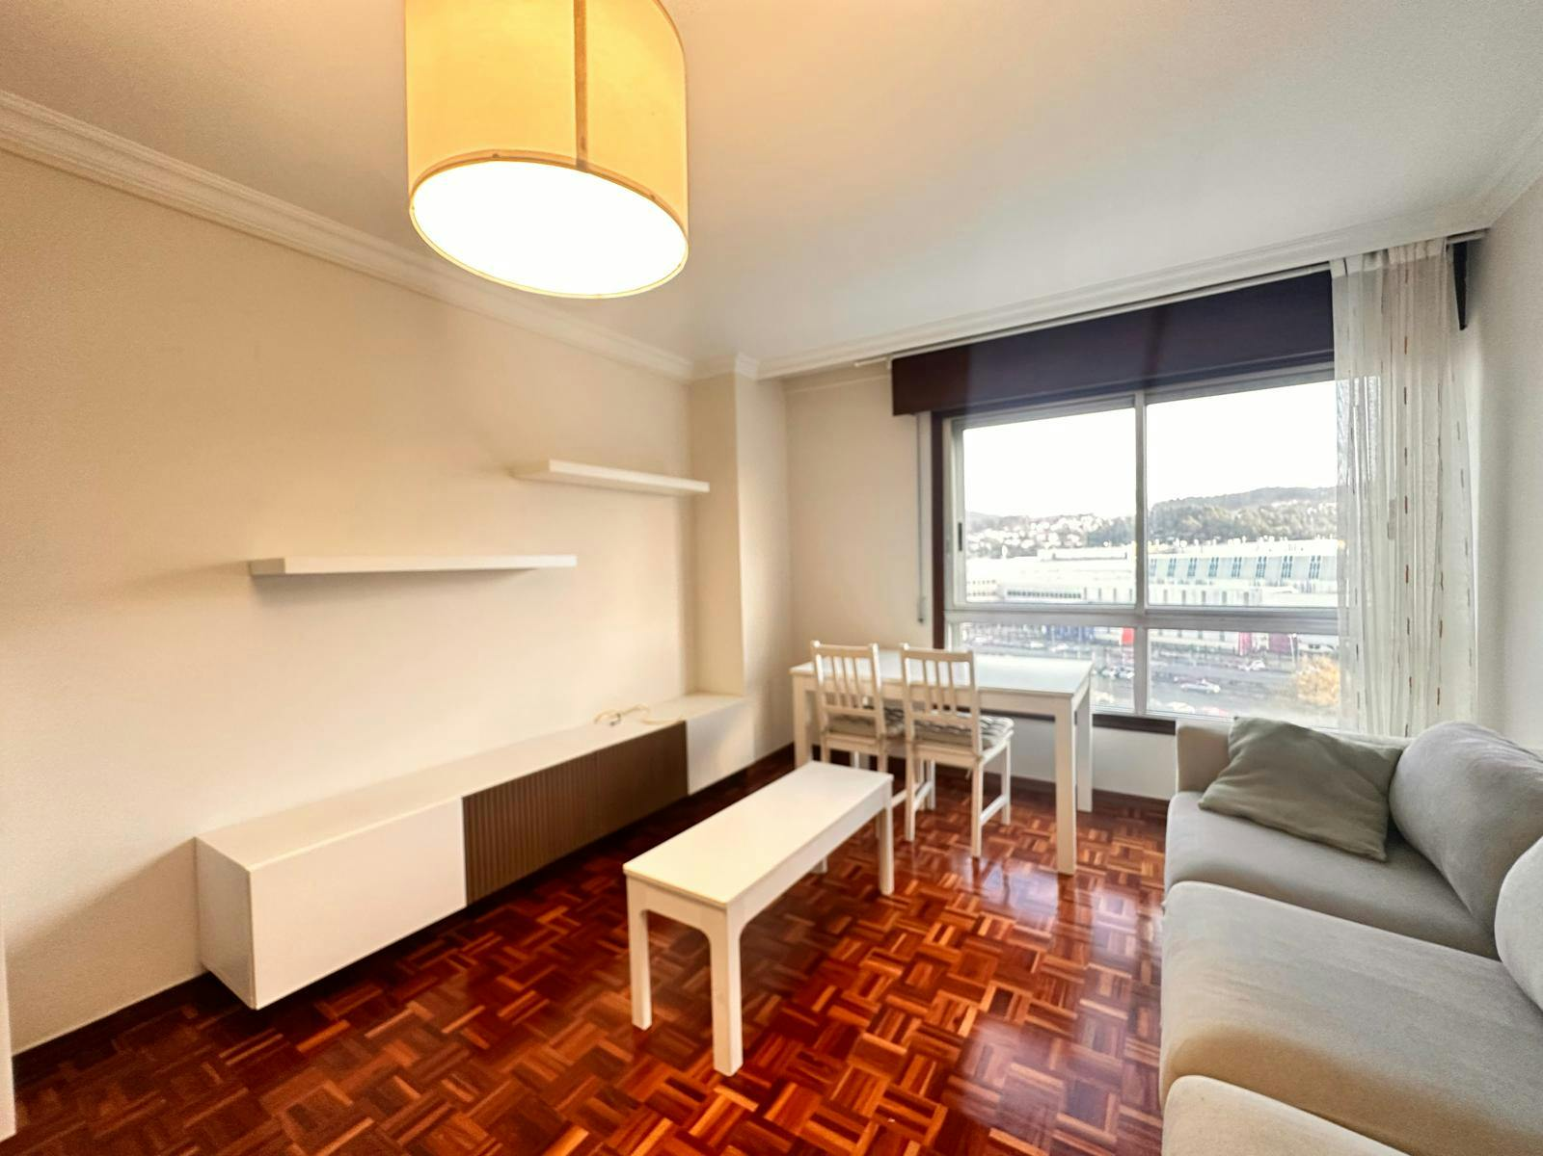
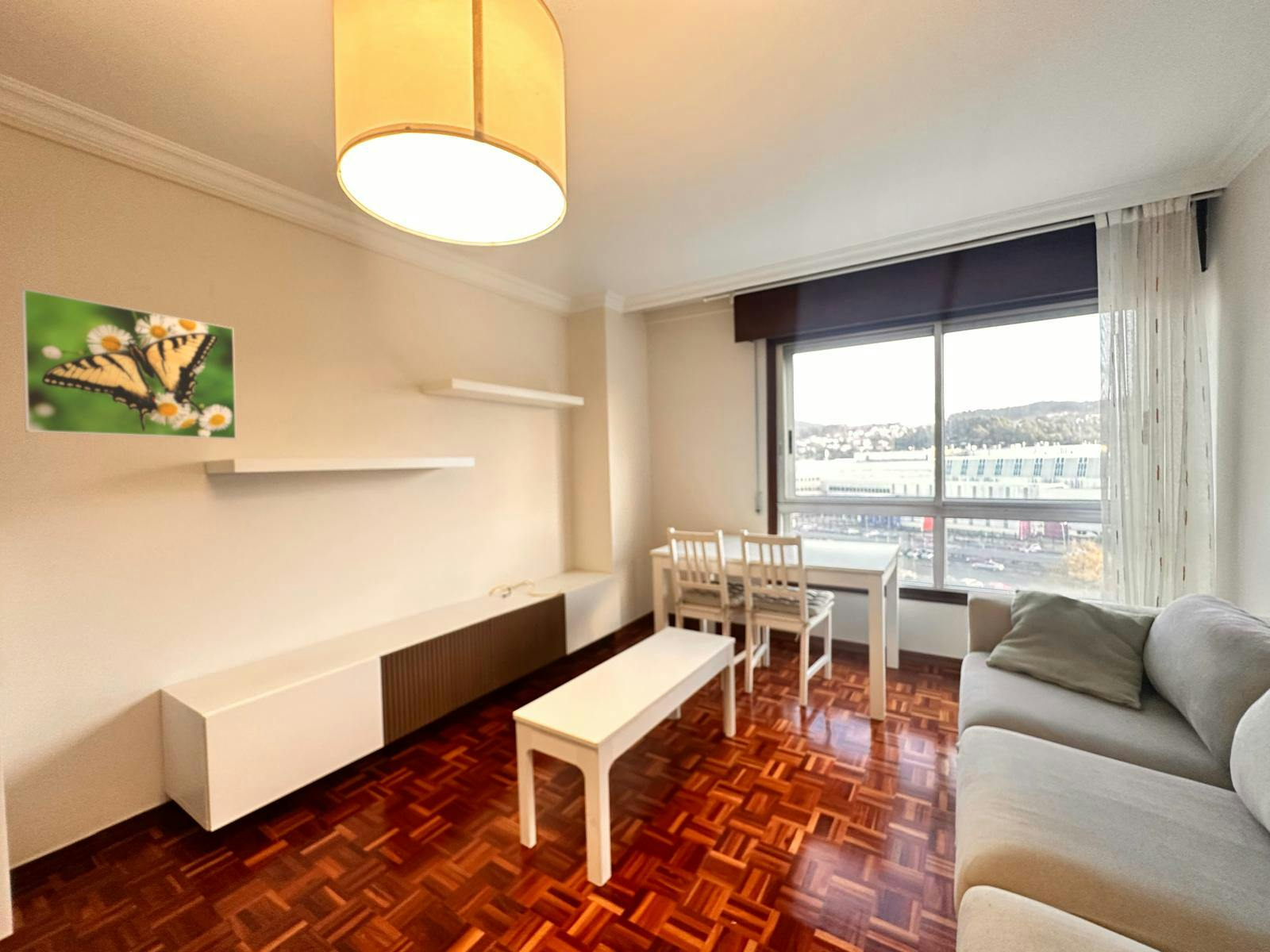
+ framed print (141, 374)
